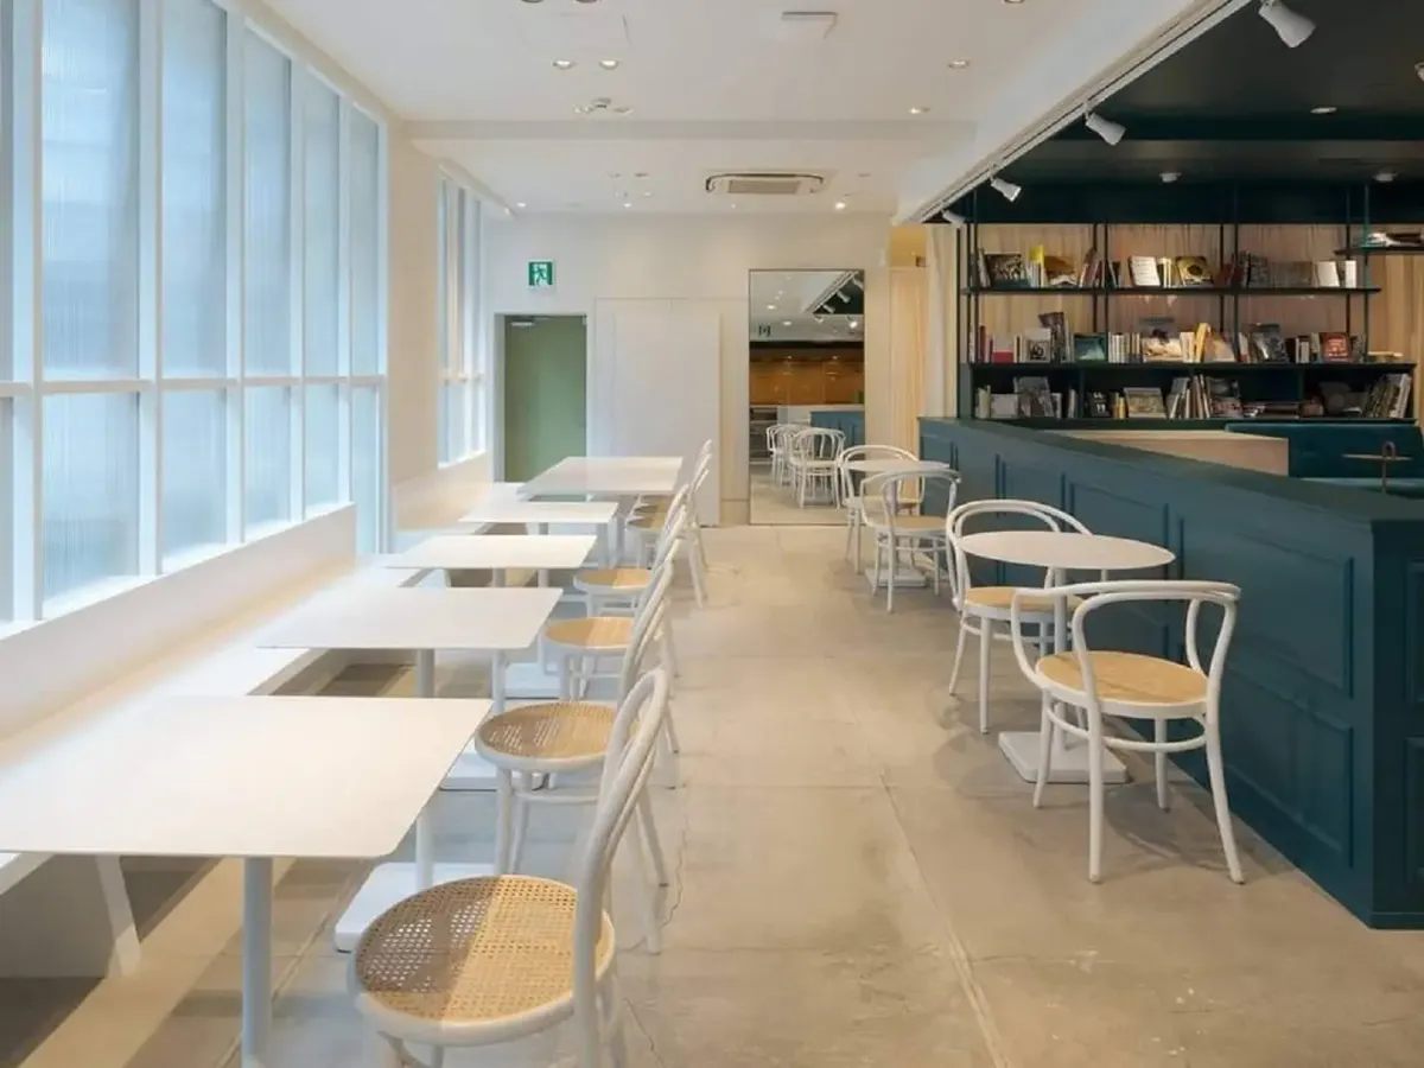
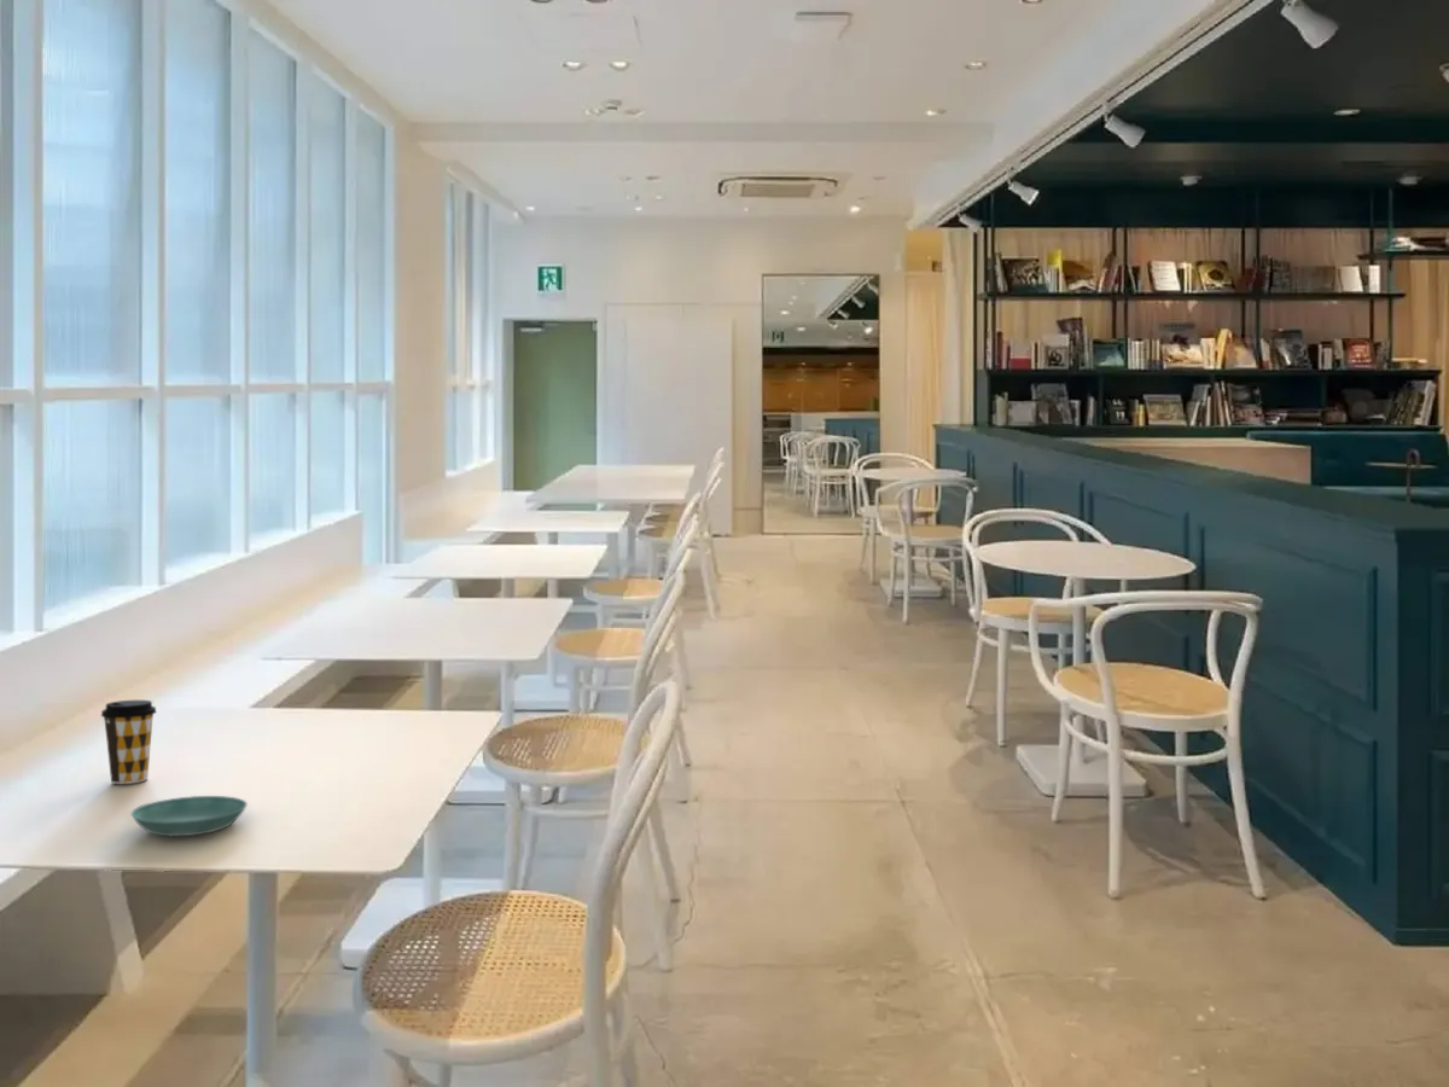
+ coffee cup (129, 742)
+ saucer (190, 816)
